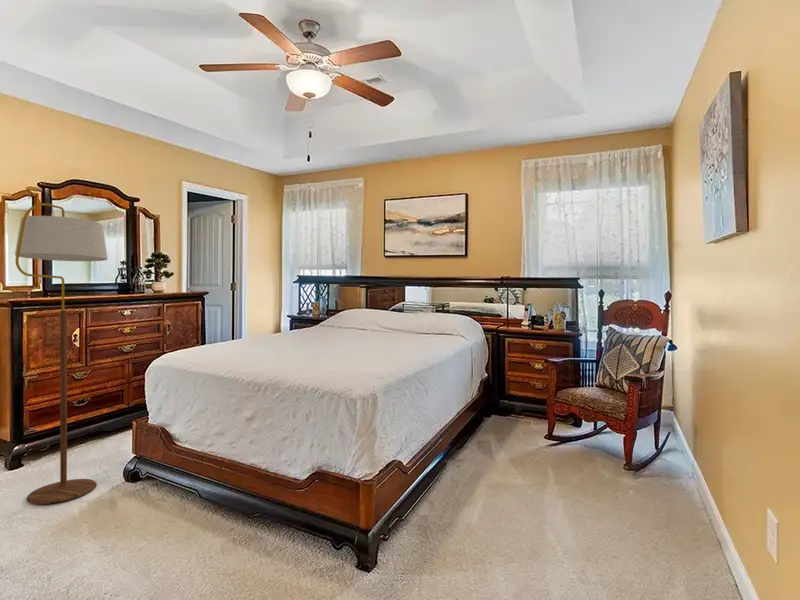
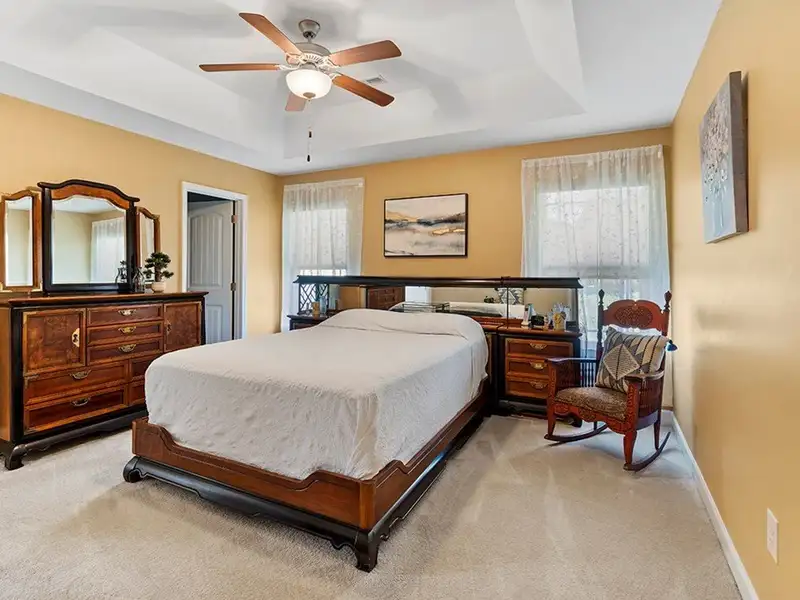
- floor lamp (60, 349)
